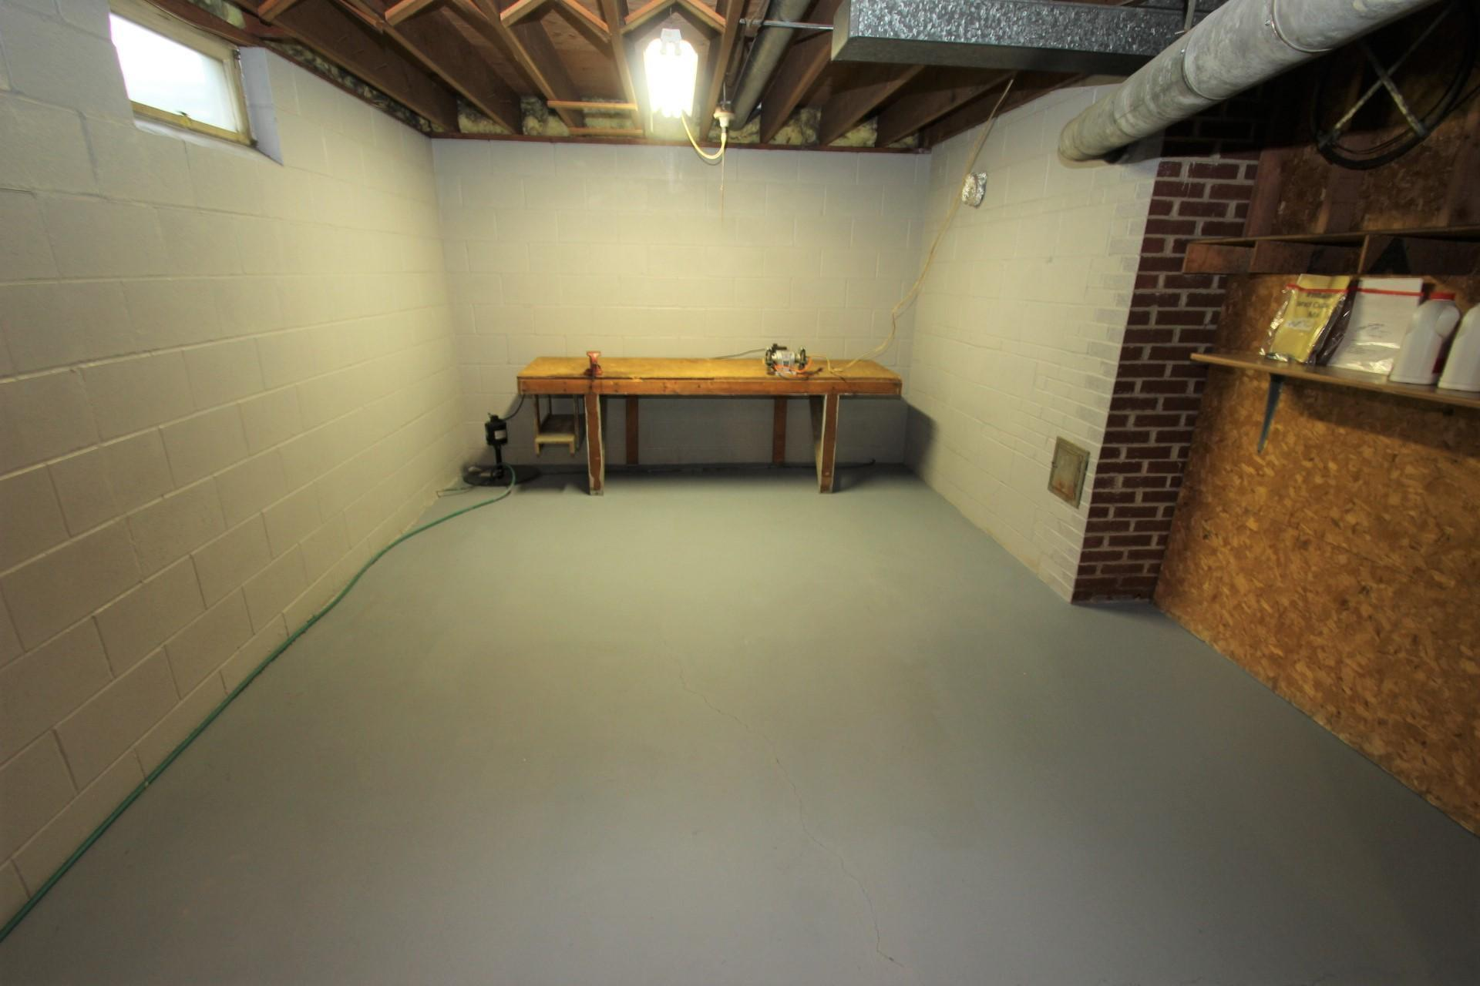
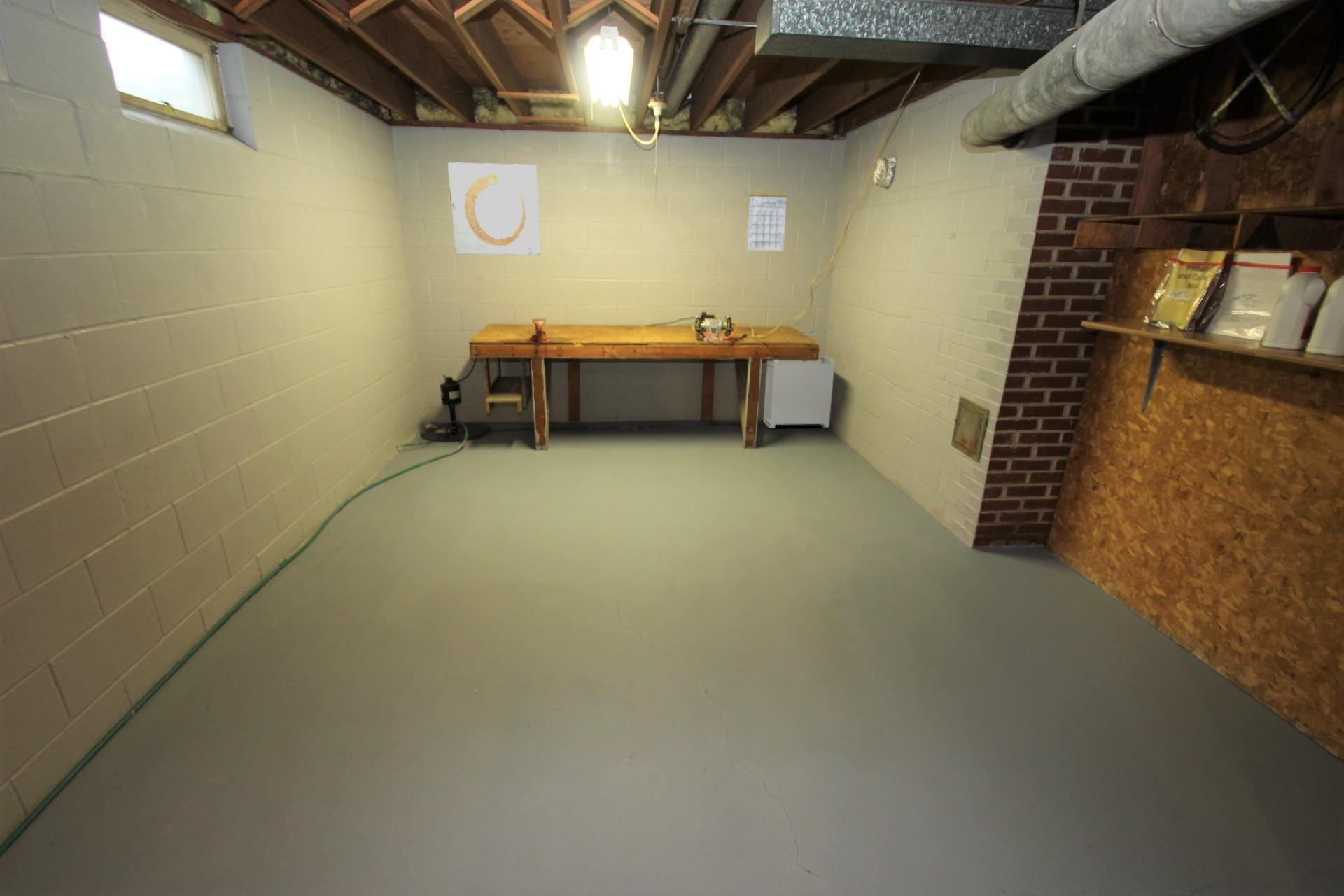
+ wall art (496, 210)
+ storage bin (798, 391)
+ calendar (767, 215)
